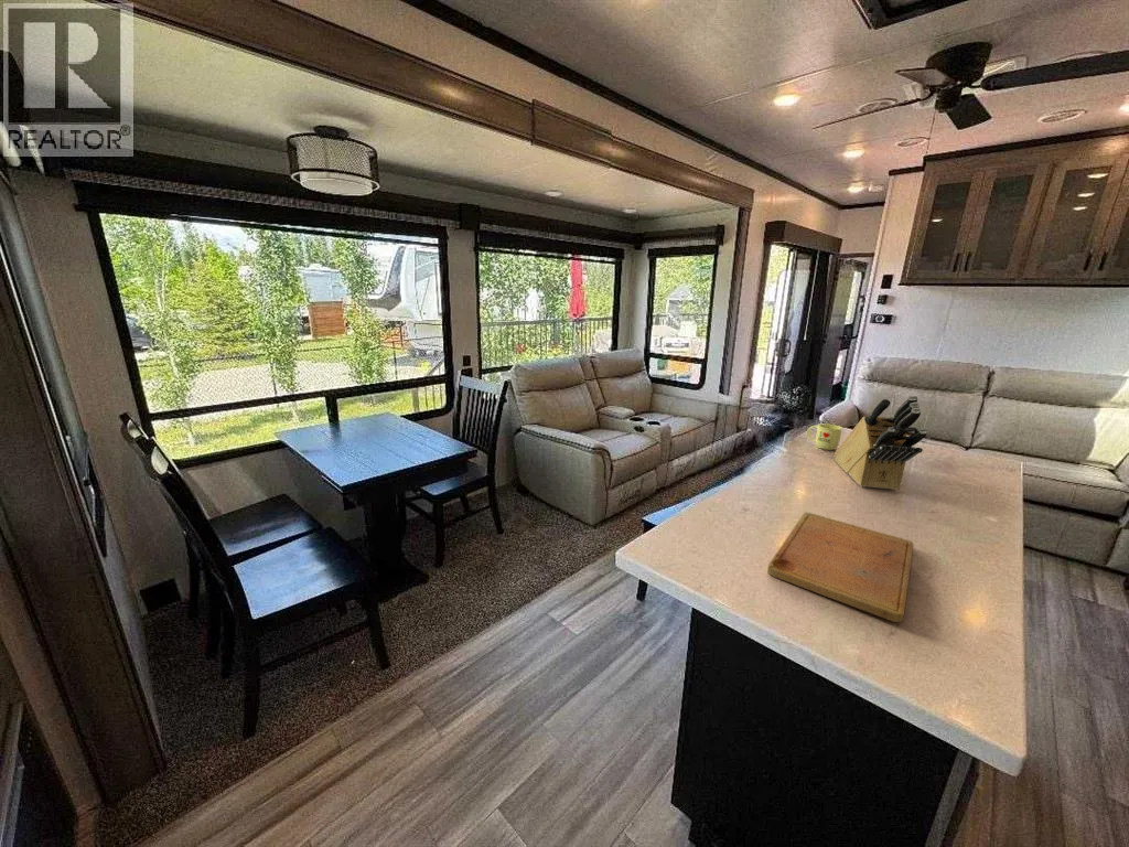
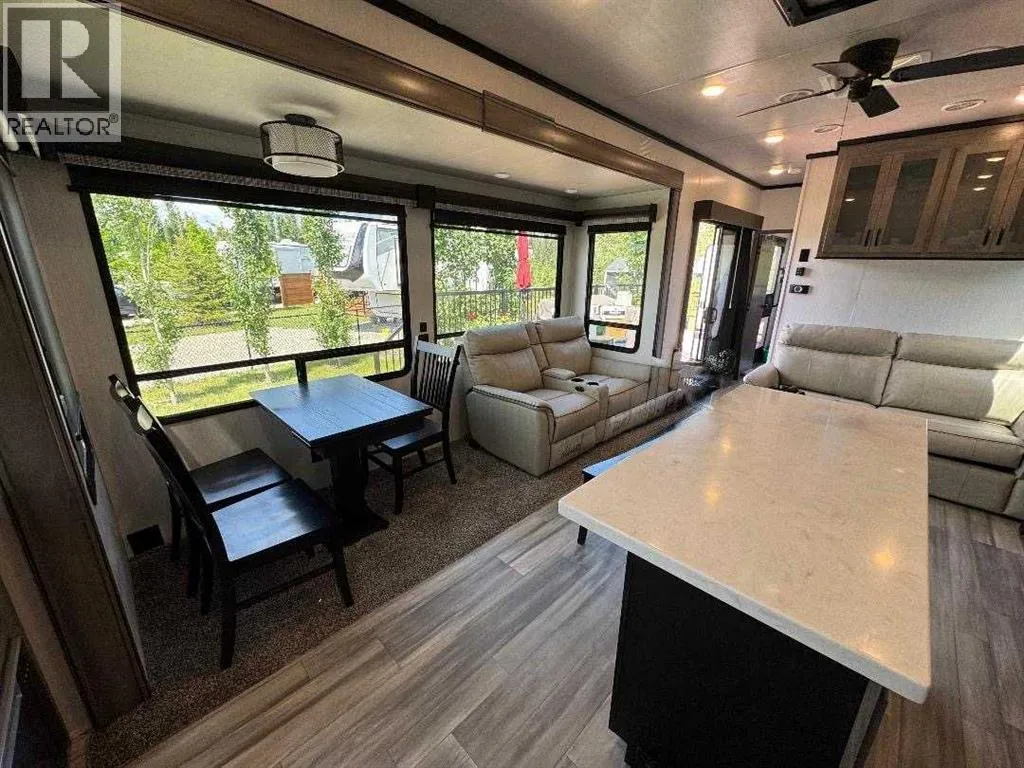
- mug (822, 436)
- knife block (878, 435)
- cutting board (843, 556)
